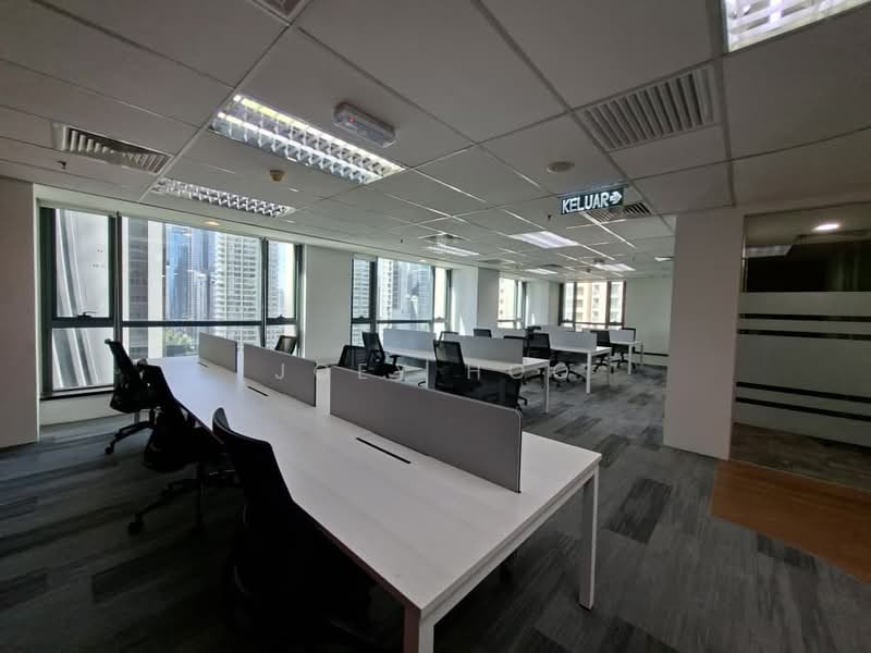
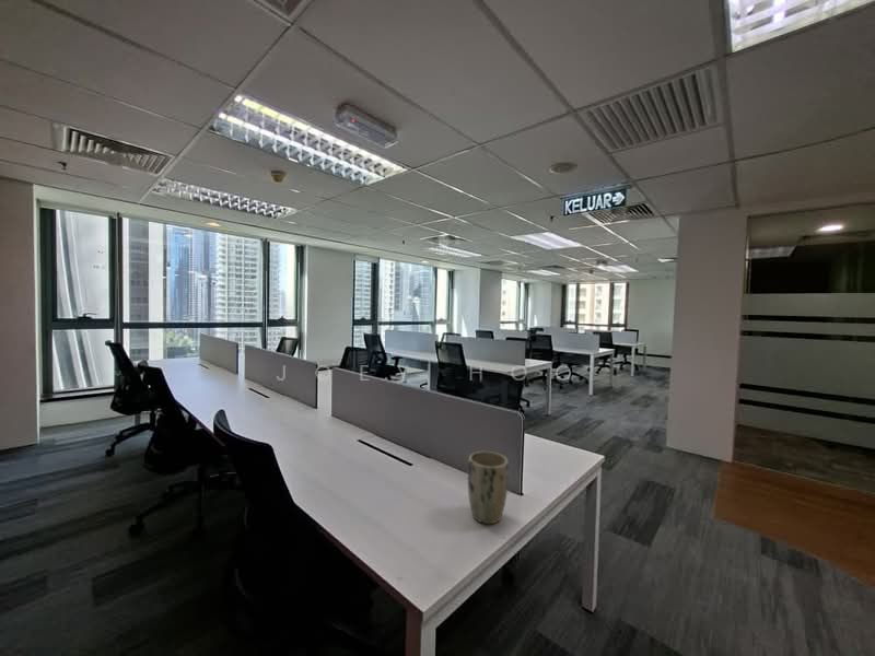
+ plant pot (487, 487)
